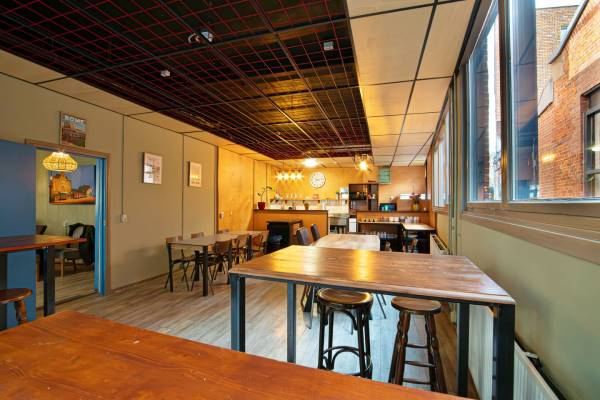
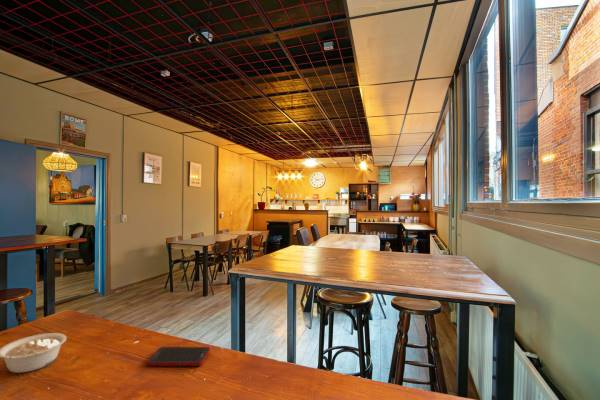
+ legume (35, 351)
+ cell phone (179, 356)
